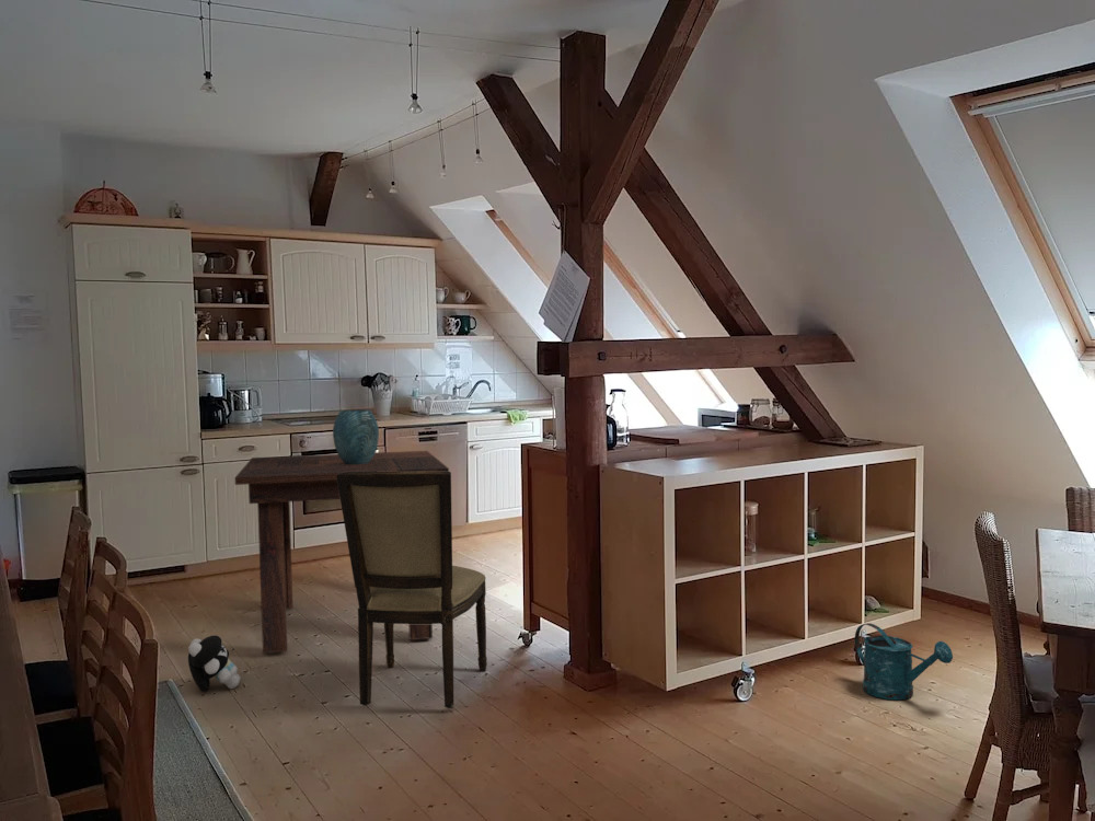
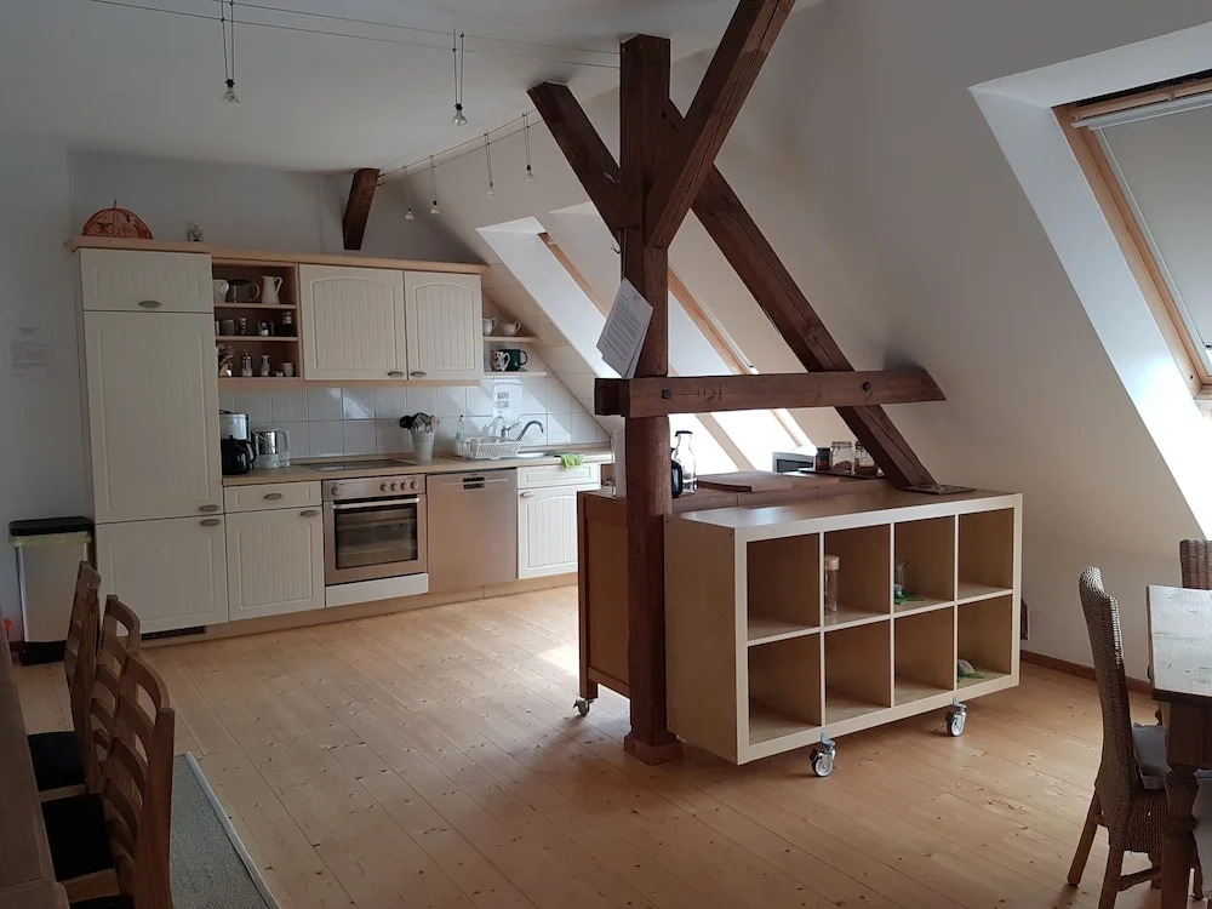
- dining chair (416, 578)
- dining table (339, 498)
- plush toy (214, 661)
- vase (356, 436)
- watering can (901, 663)
